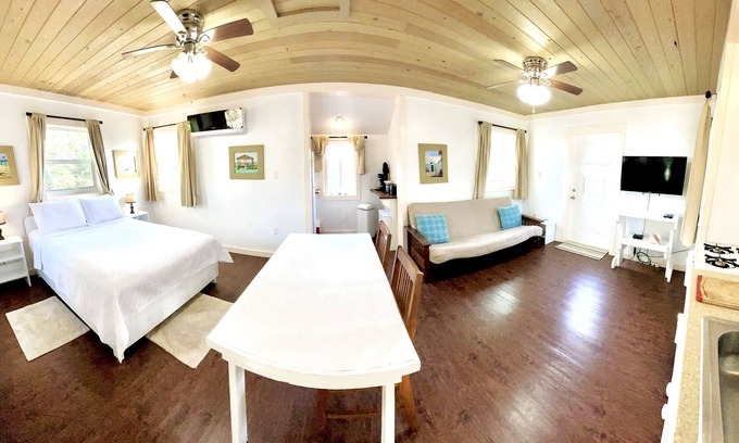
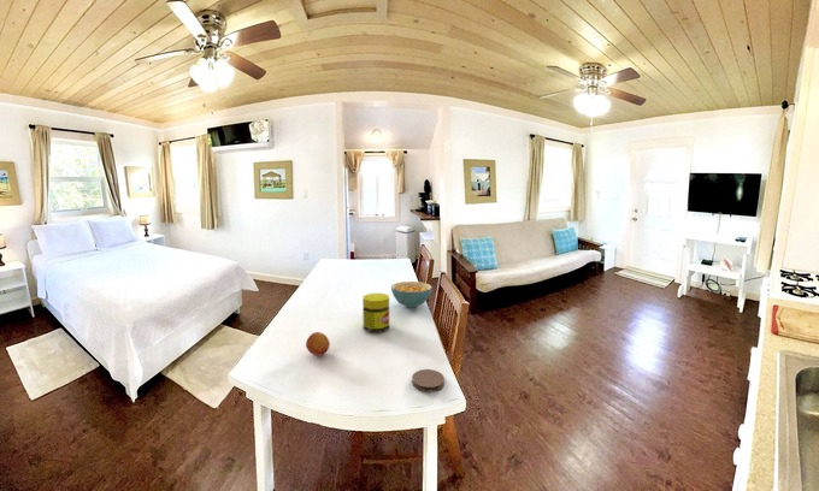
+ cereal bowl (411, 296)
+ fruit (318, 343)
+ coaster (428, 379)
+ jar (376, 312)
